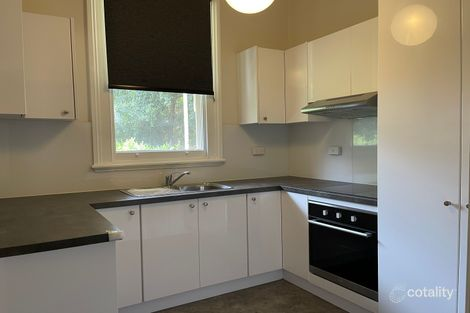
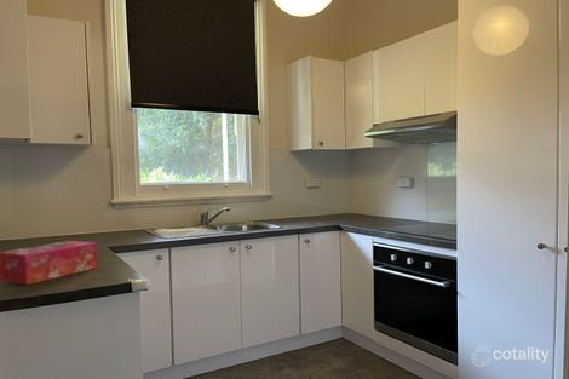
+ tissue box (51, 260)
